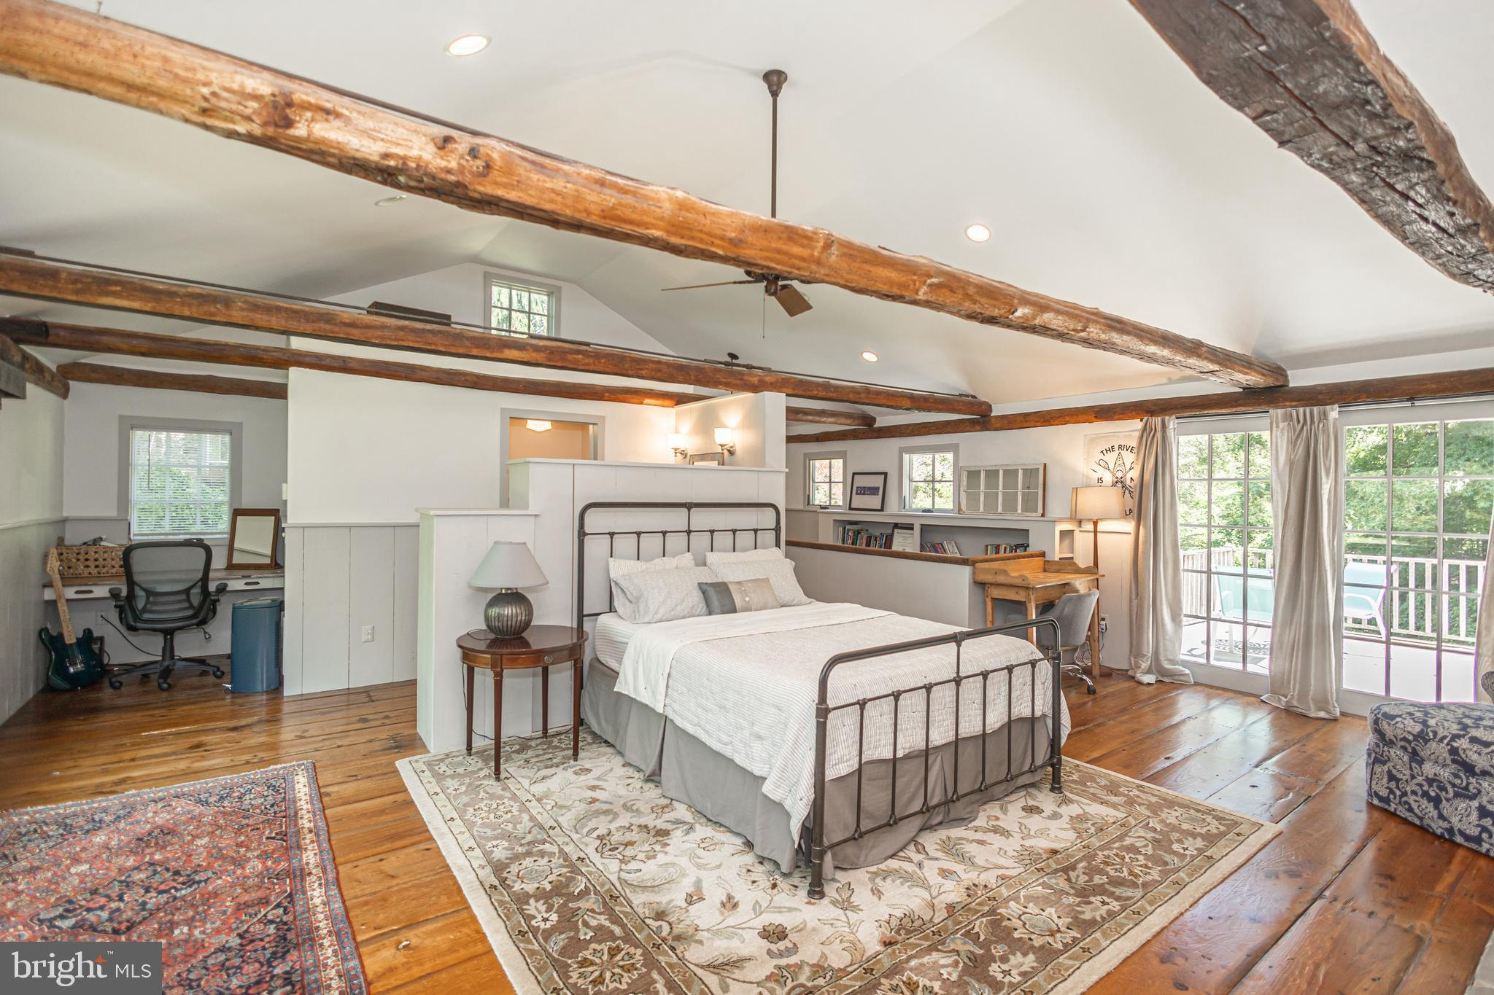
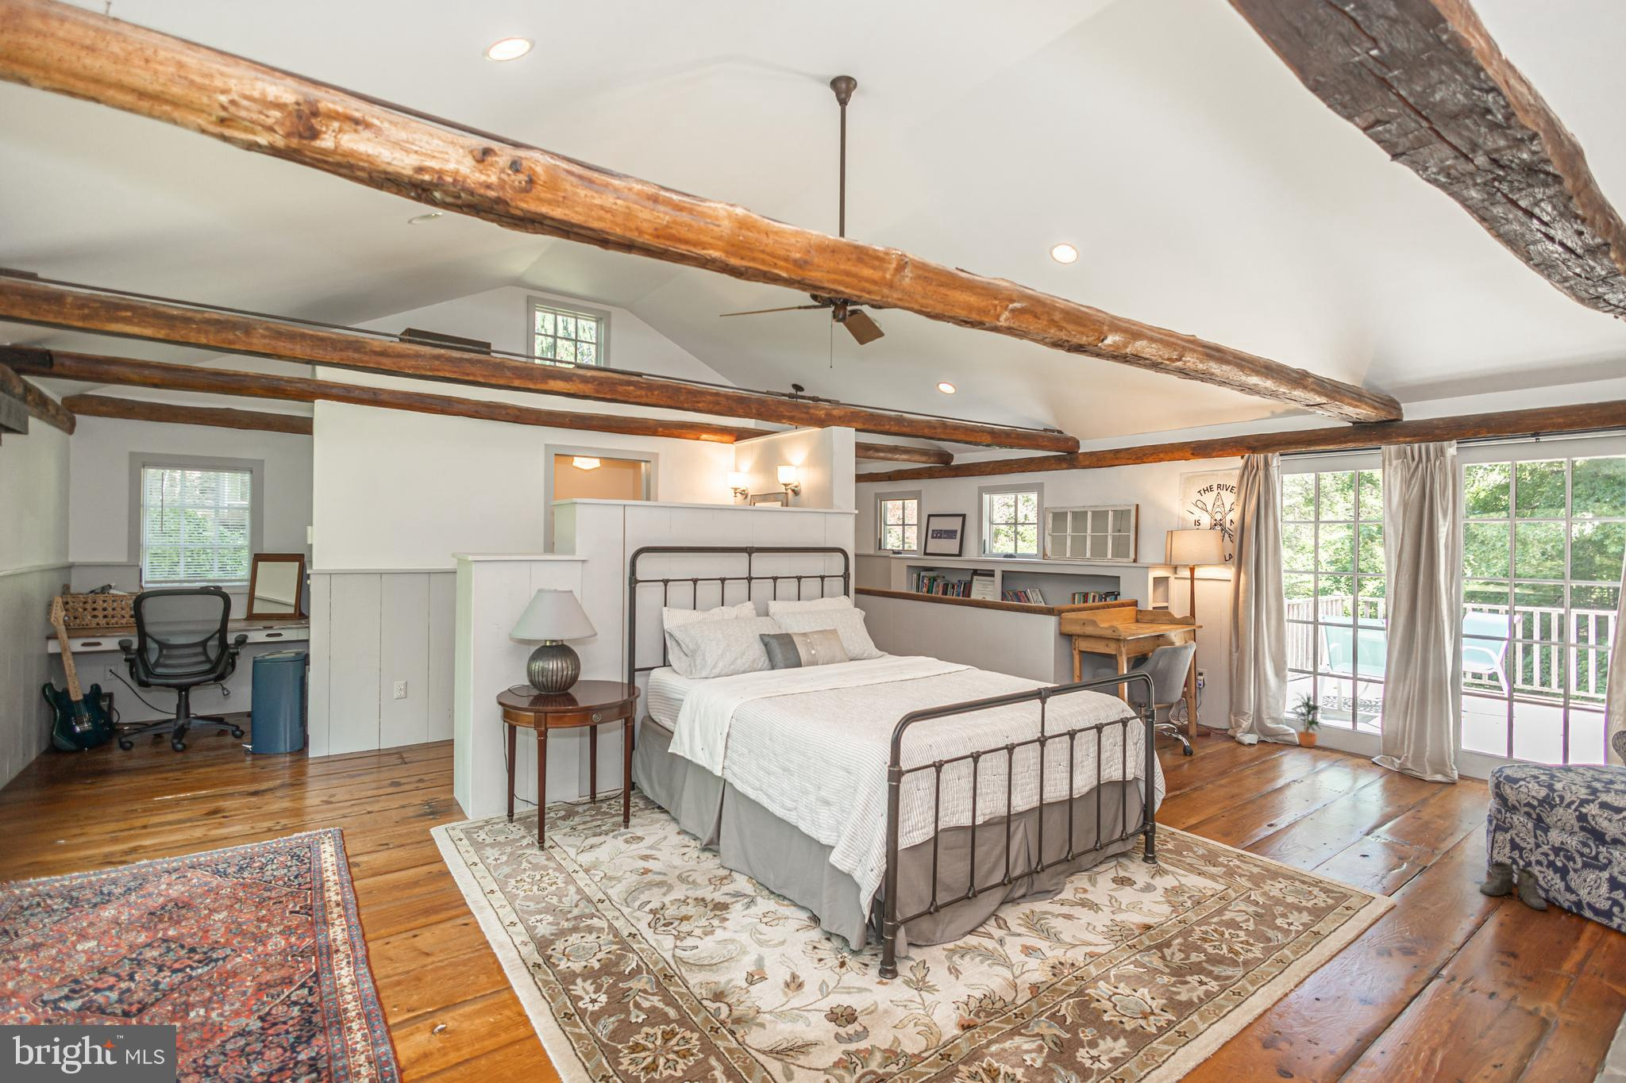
+ potted plant (1309, 719)
+ boots (1511, 882)
